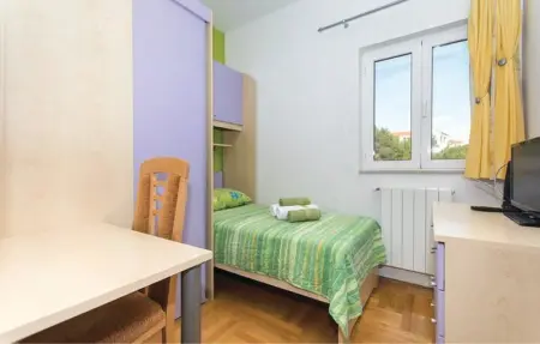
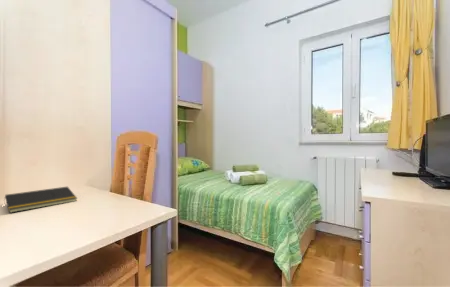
+ notepad (42, 197)
